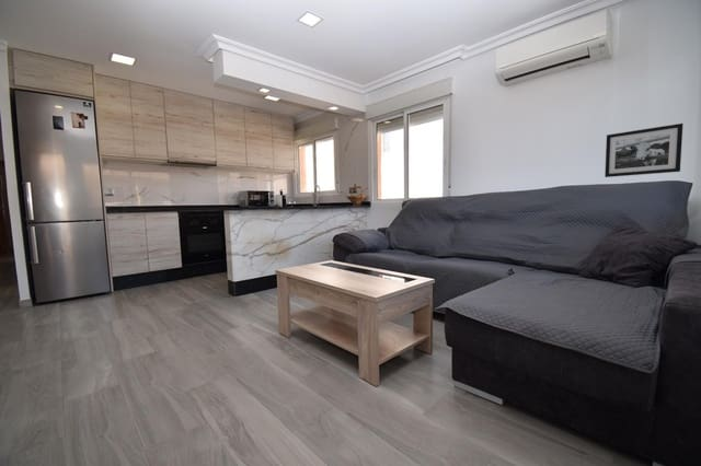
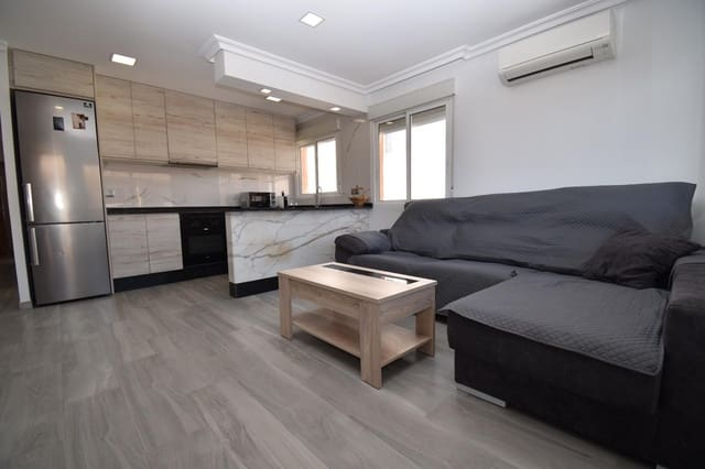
- picture frame (641, 152)
